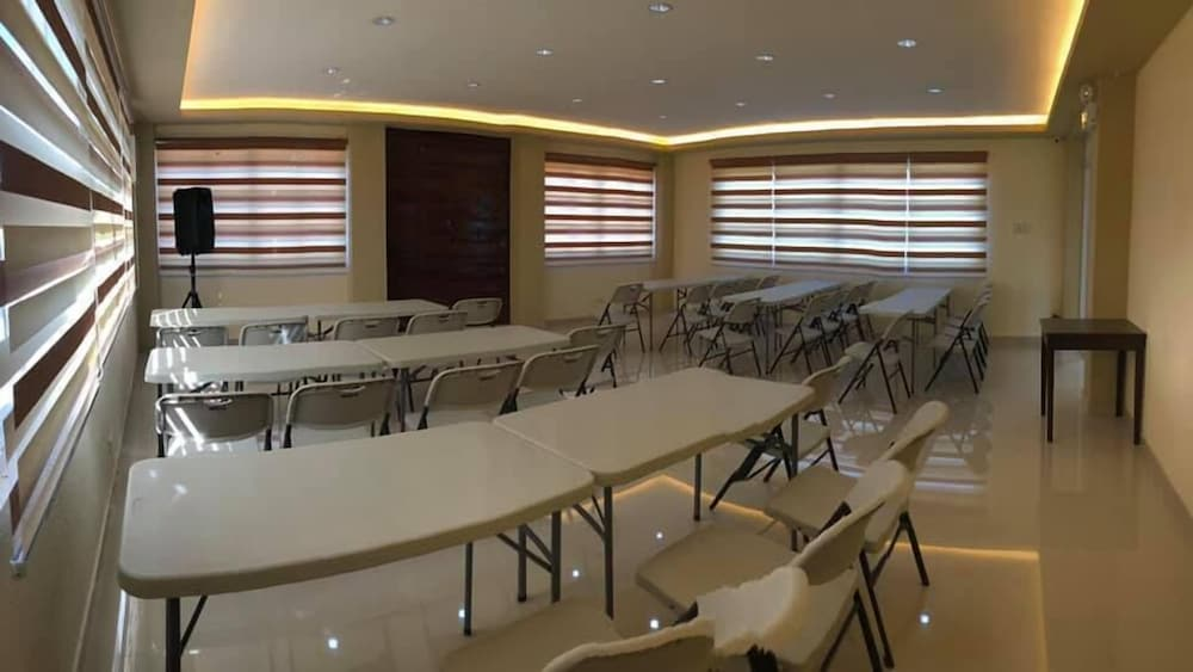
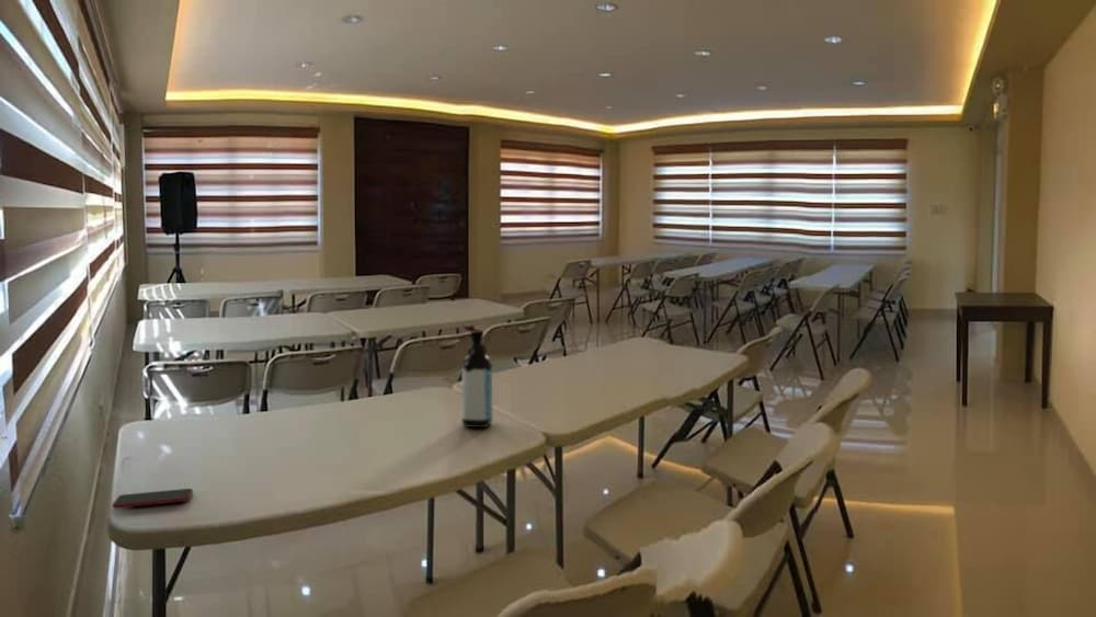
+ water bottle (477, 378)
+ smartphone (153, 498)
